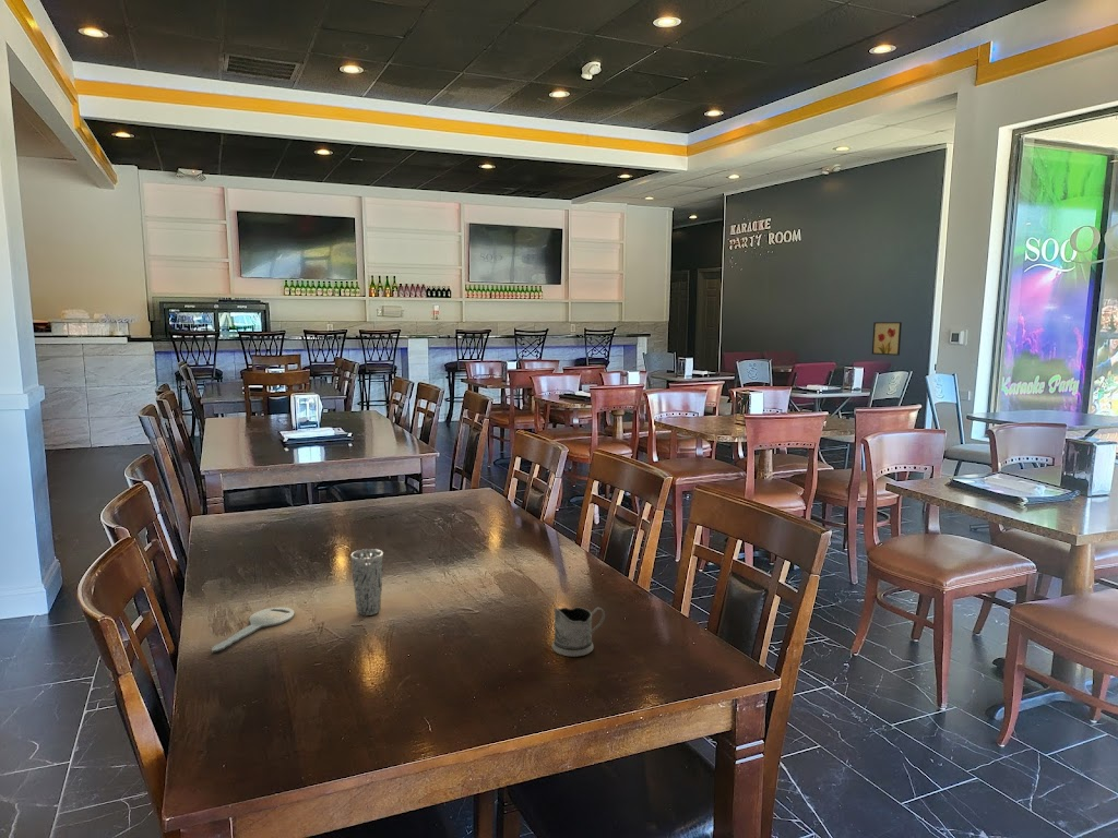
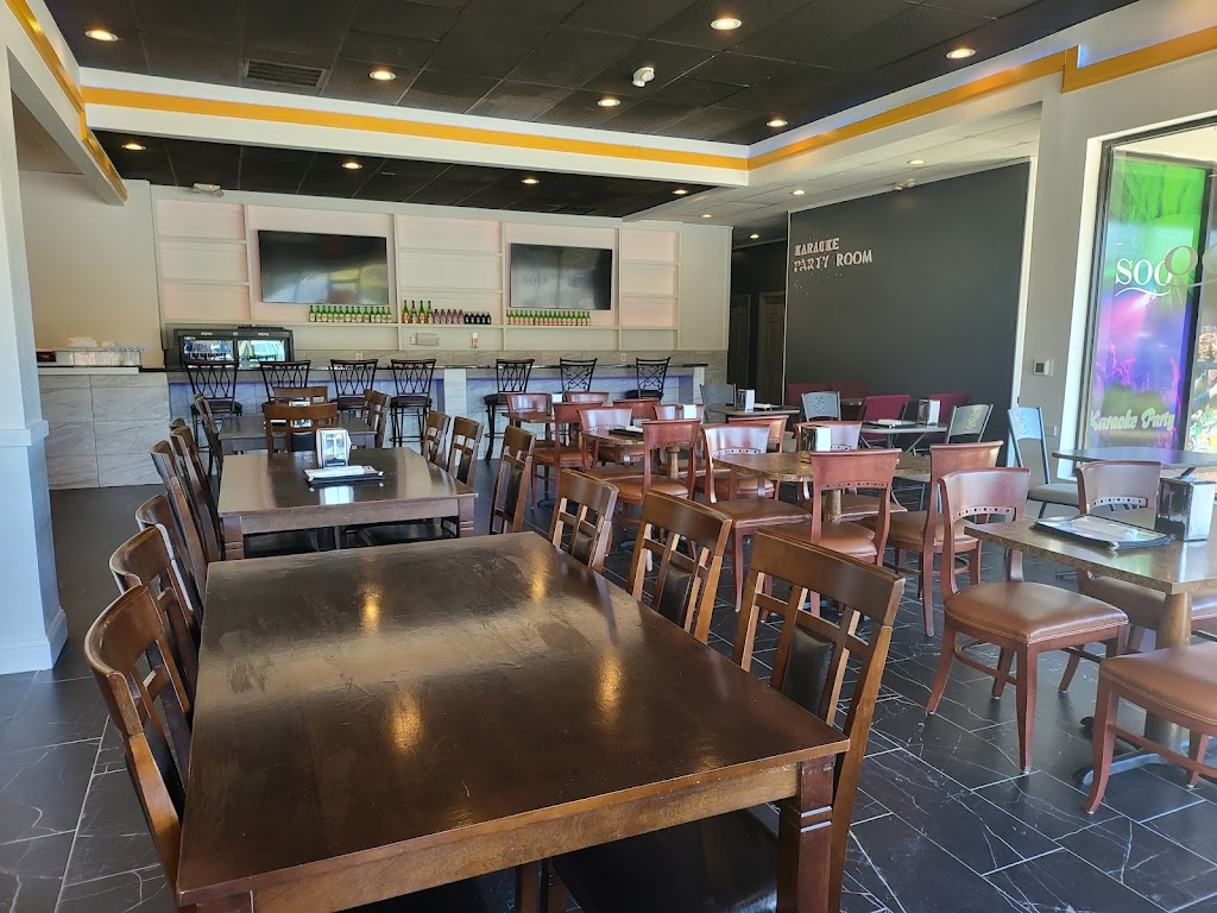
- tea glass holder (579, 625)
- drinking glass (367, 583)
- wall art (887, 338)
- key (251, 627)
